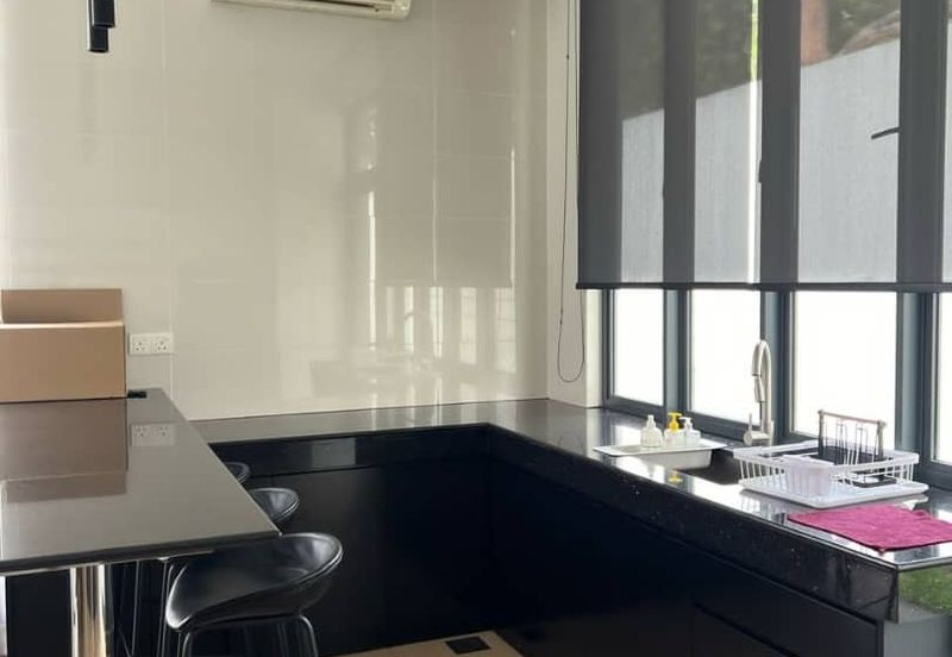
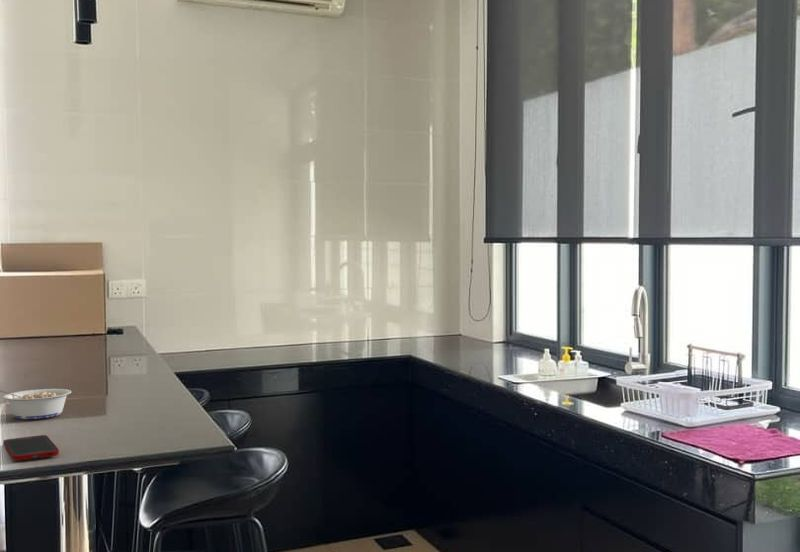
+ legume (35, 402)
+ cell phone (30, 447)
